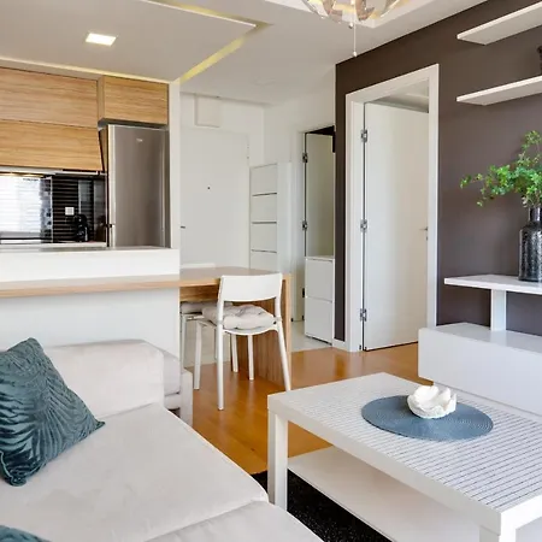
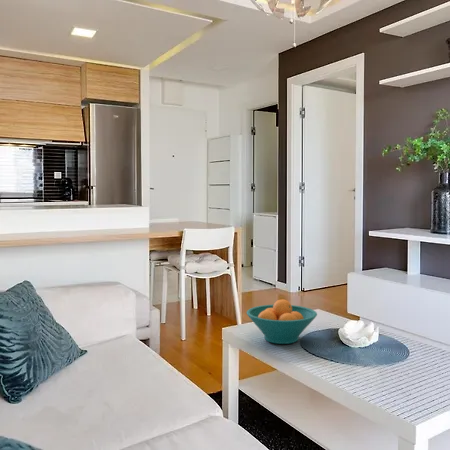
+ fruit bowl (281, 319)
